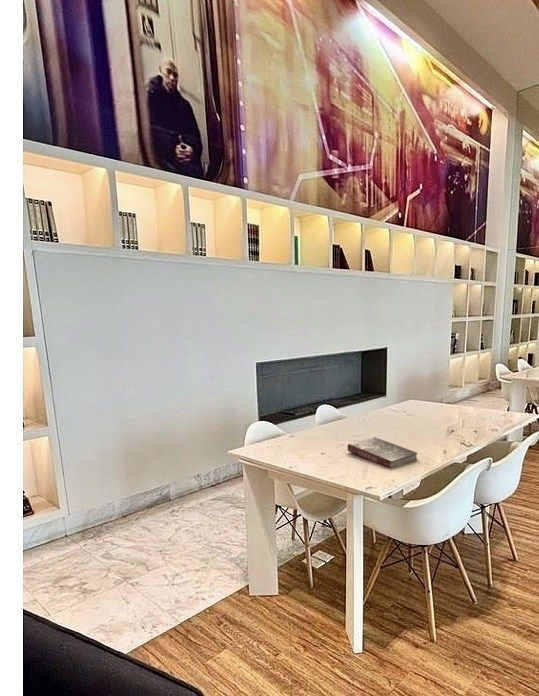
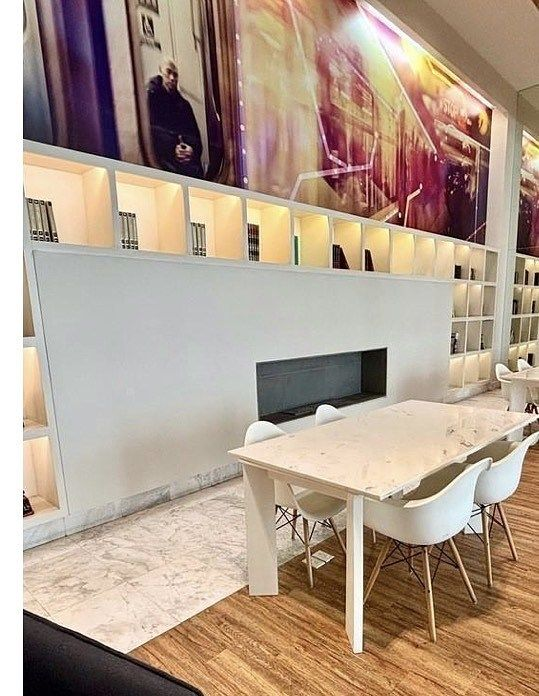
- book (381, 451)
